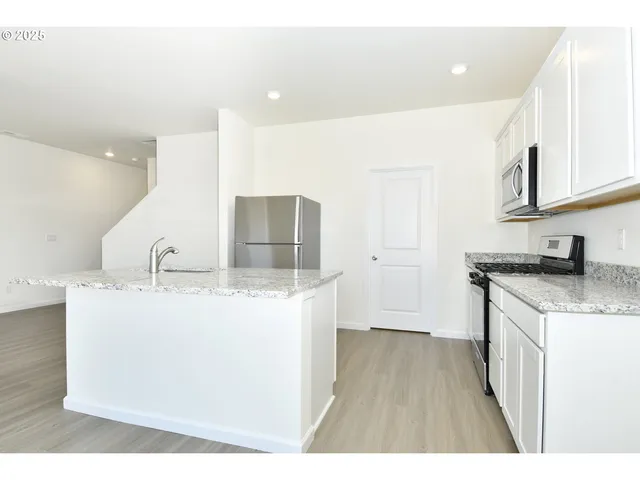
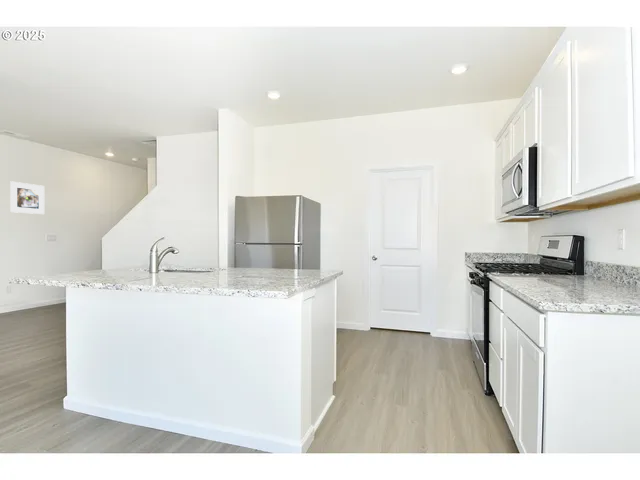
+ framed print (27, 198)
